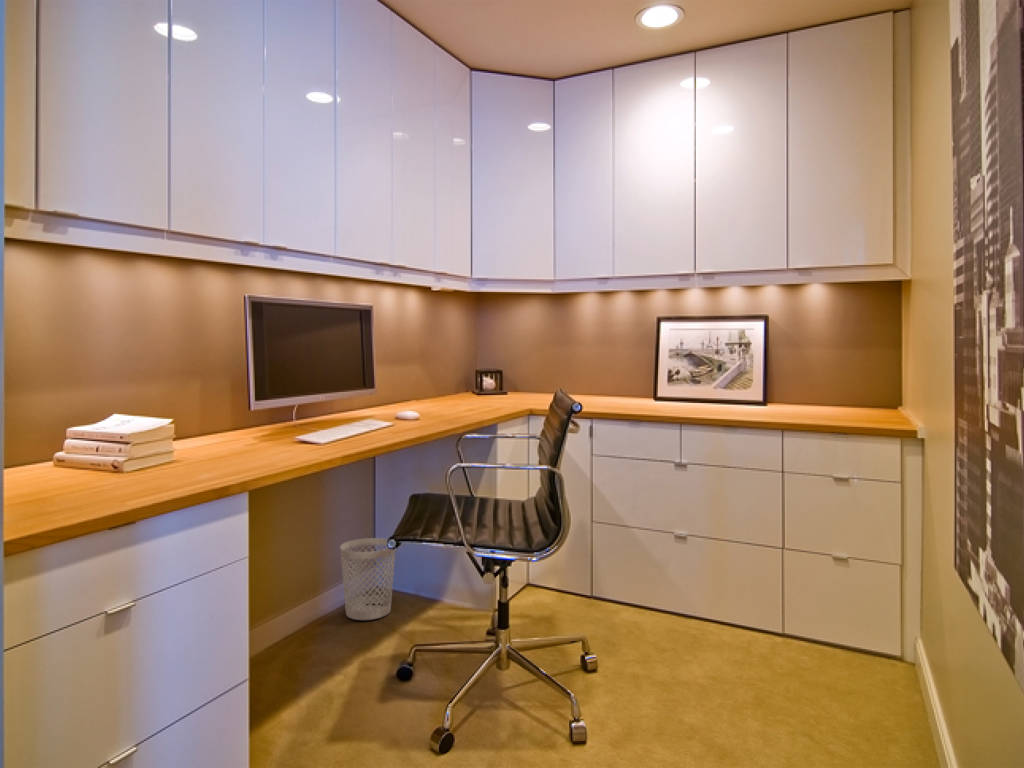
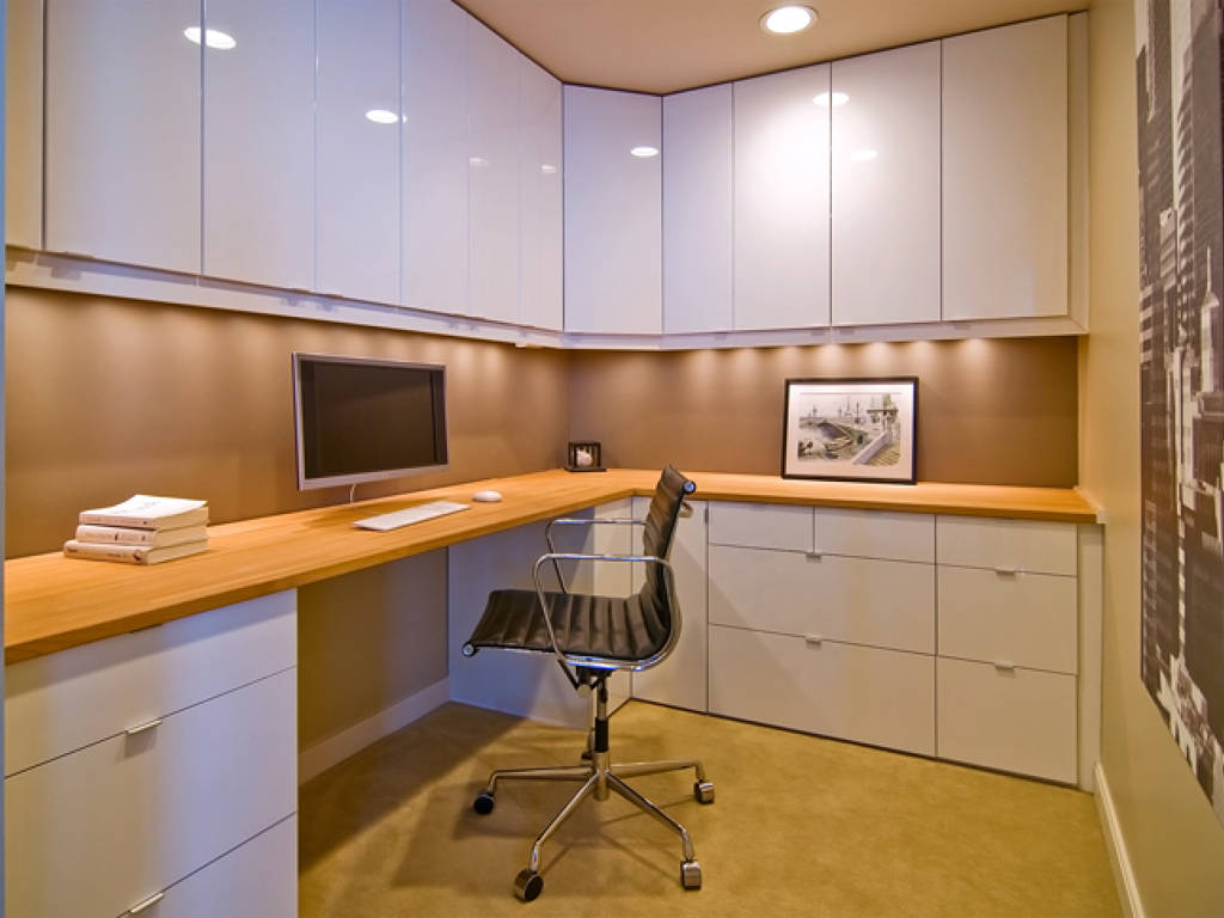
- wastebasket (368, 578)
